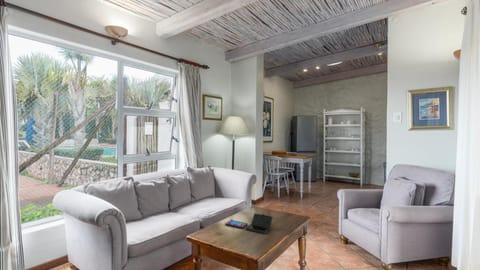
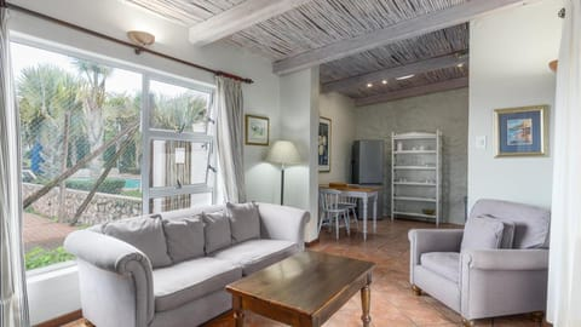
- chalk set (247, 223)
